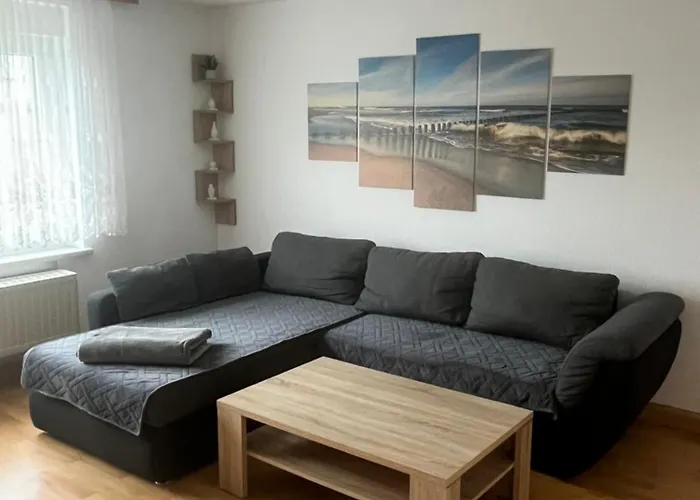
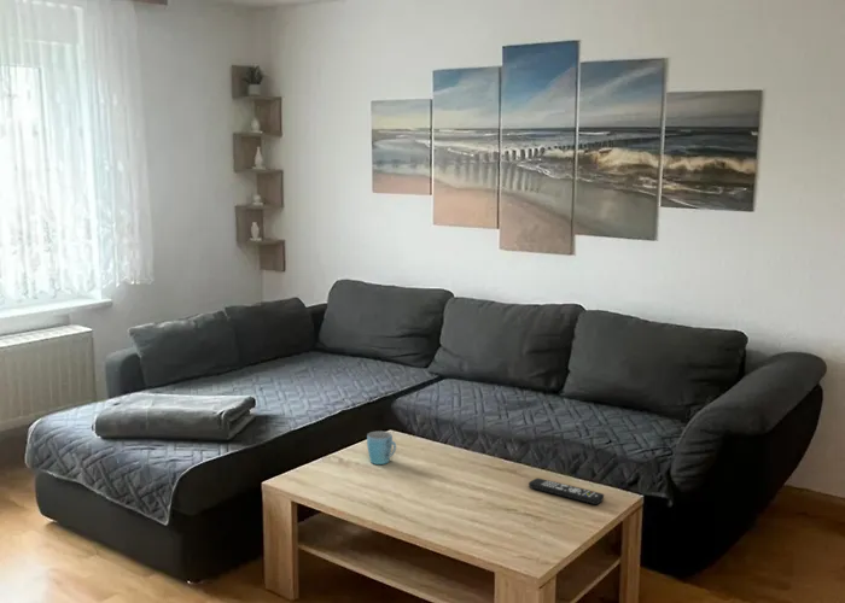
+ remote control (565, 491)
+ mug (383, 449)
